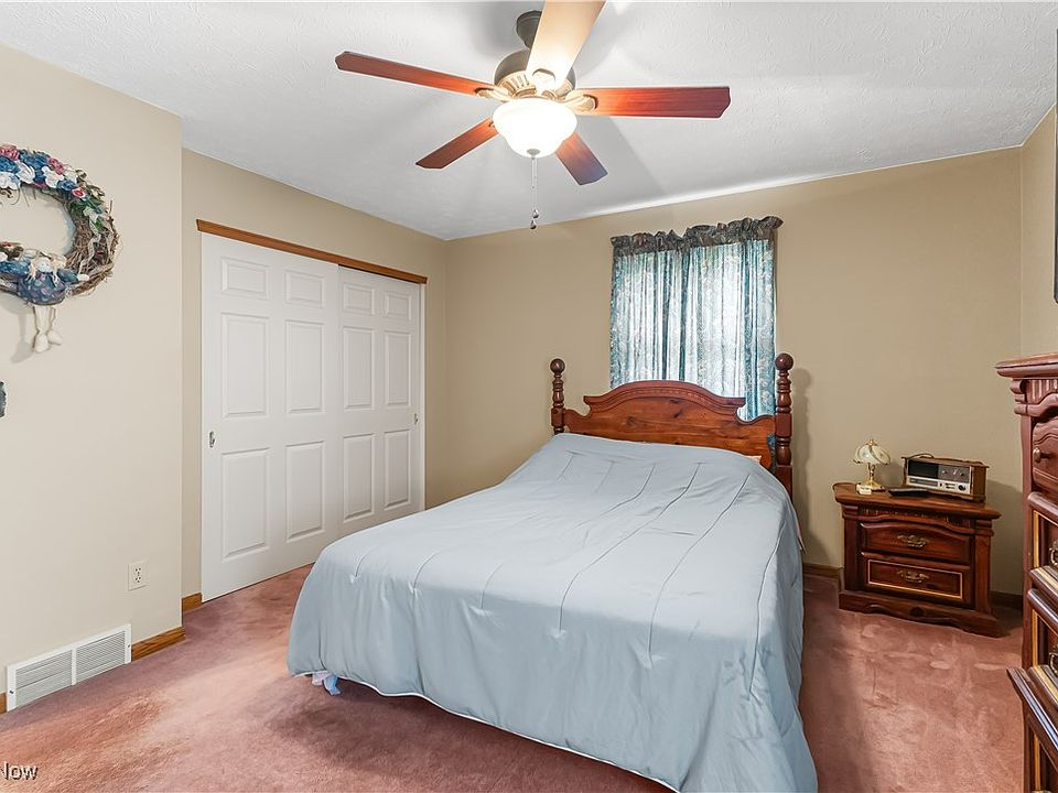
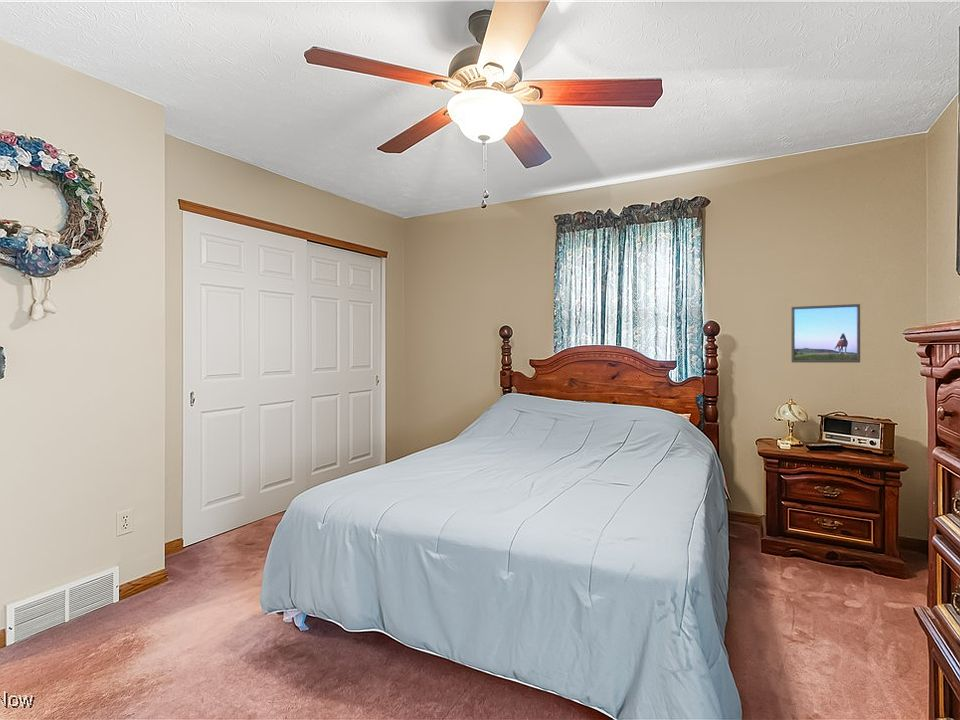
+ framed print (824, 334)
